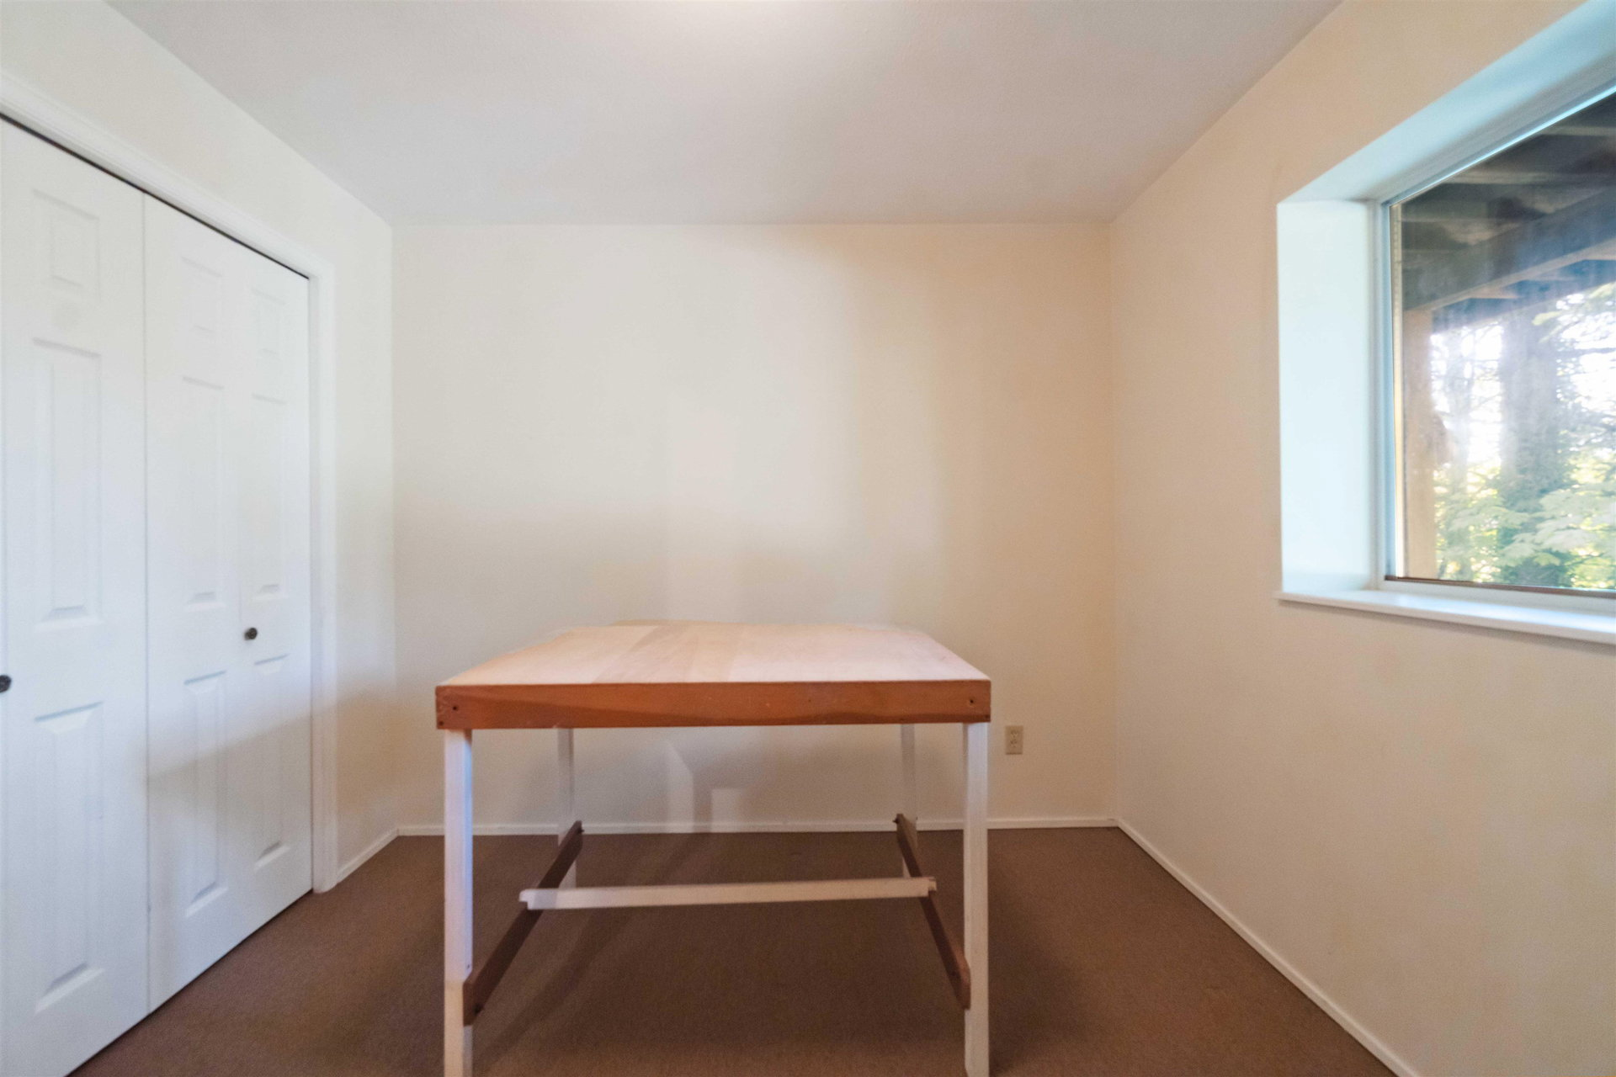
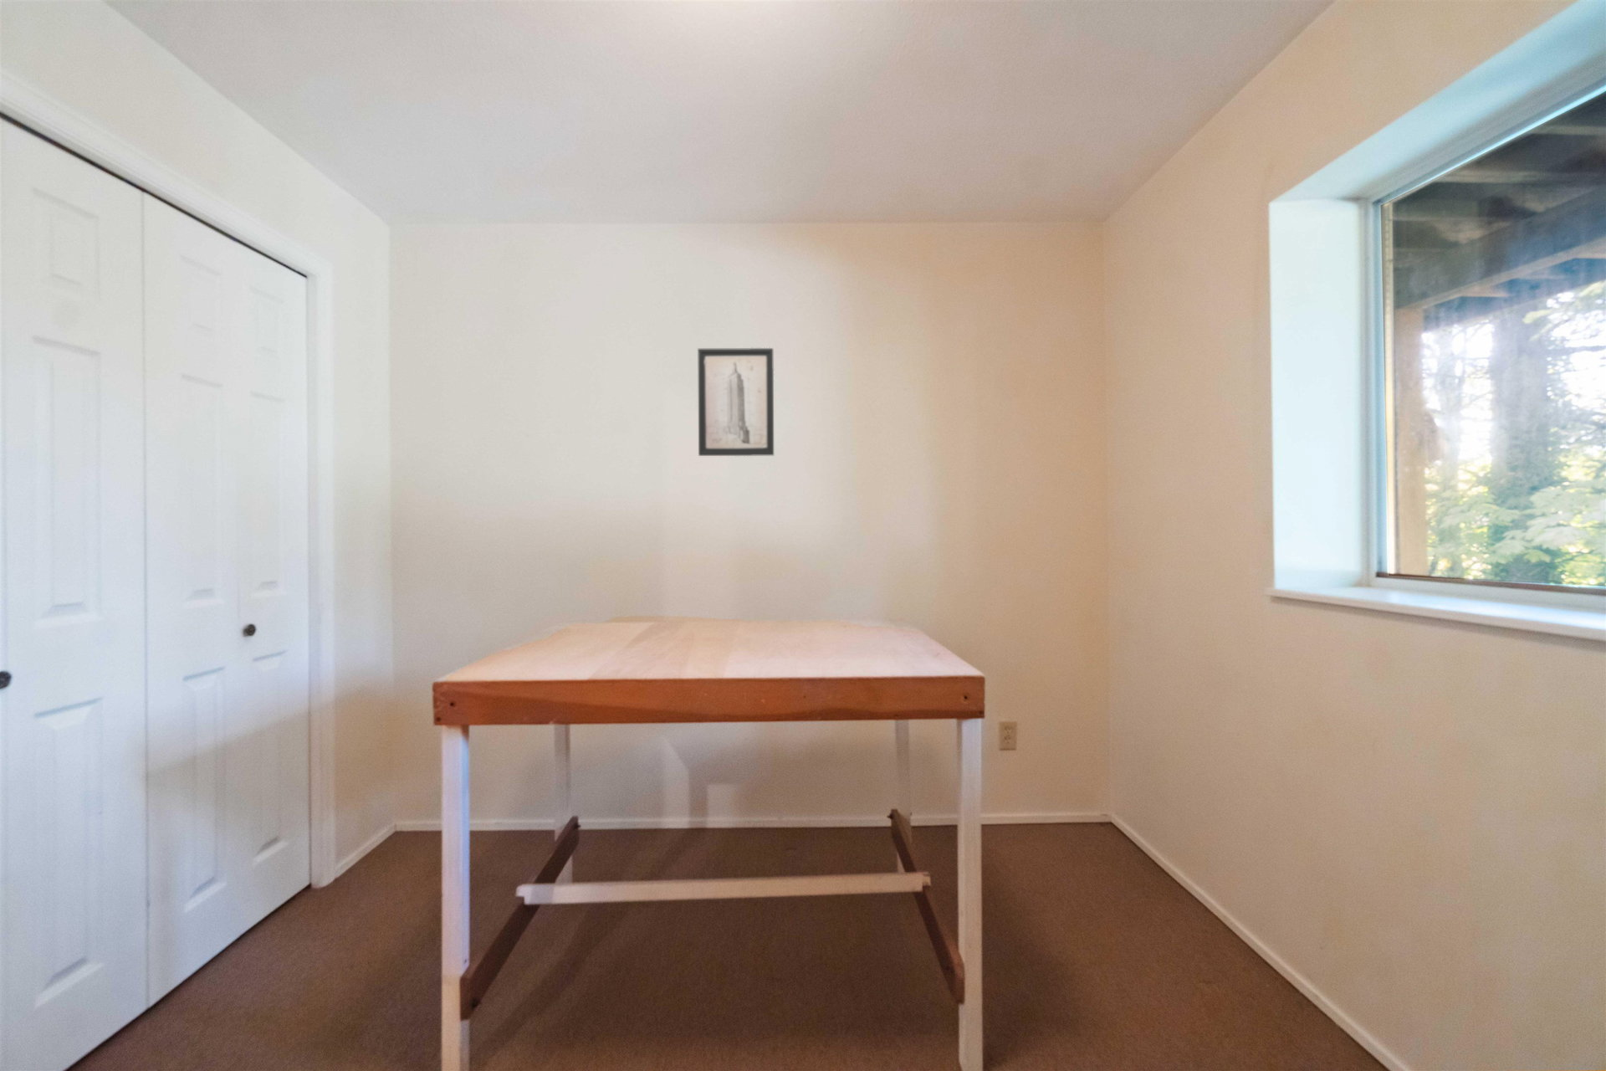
+ wall art (736, 402)
